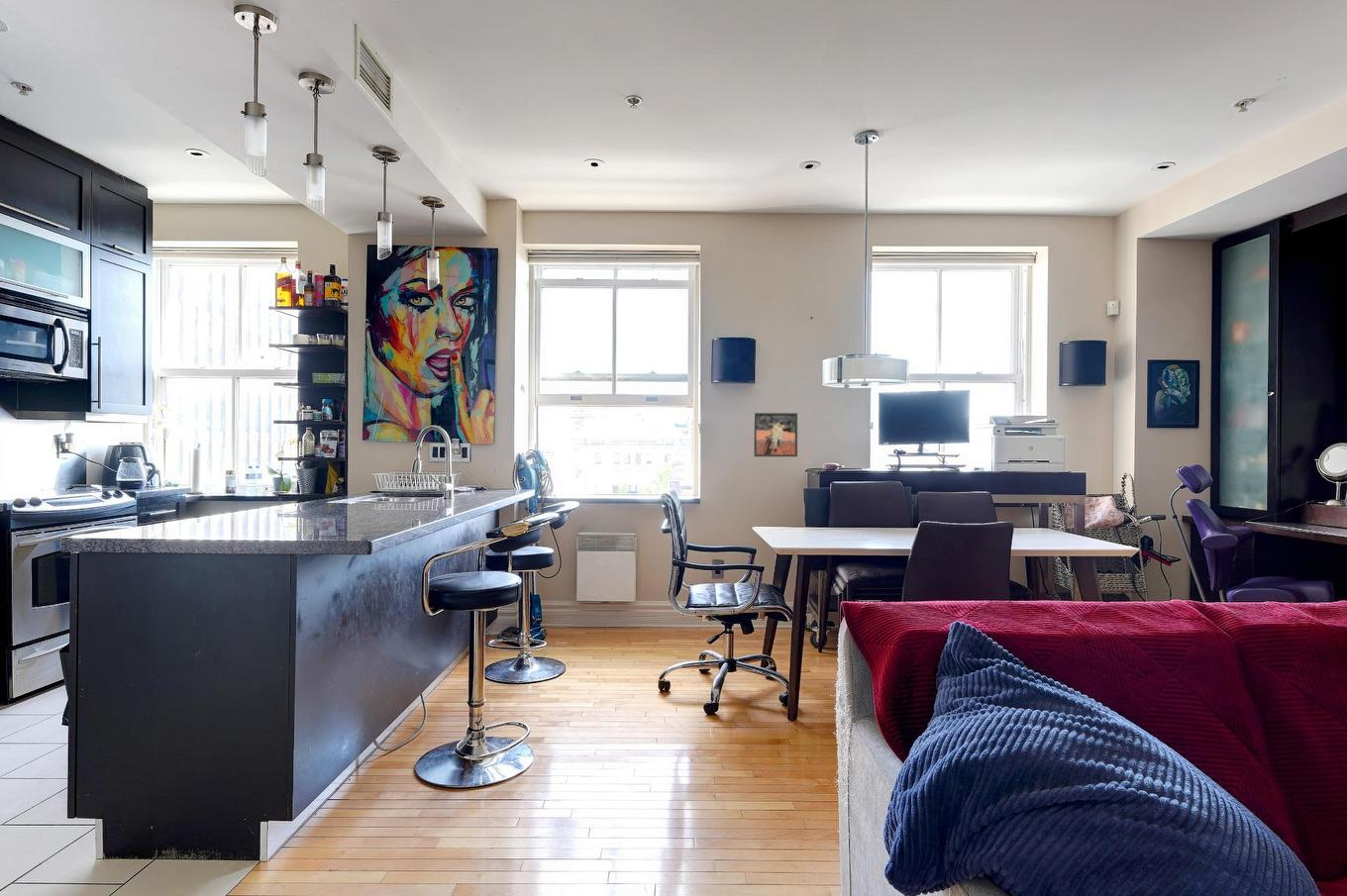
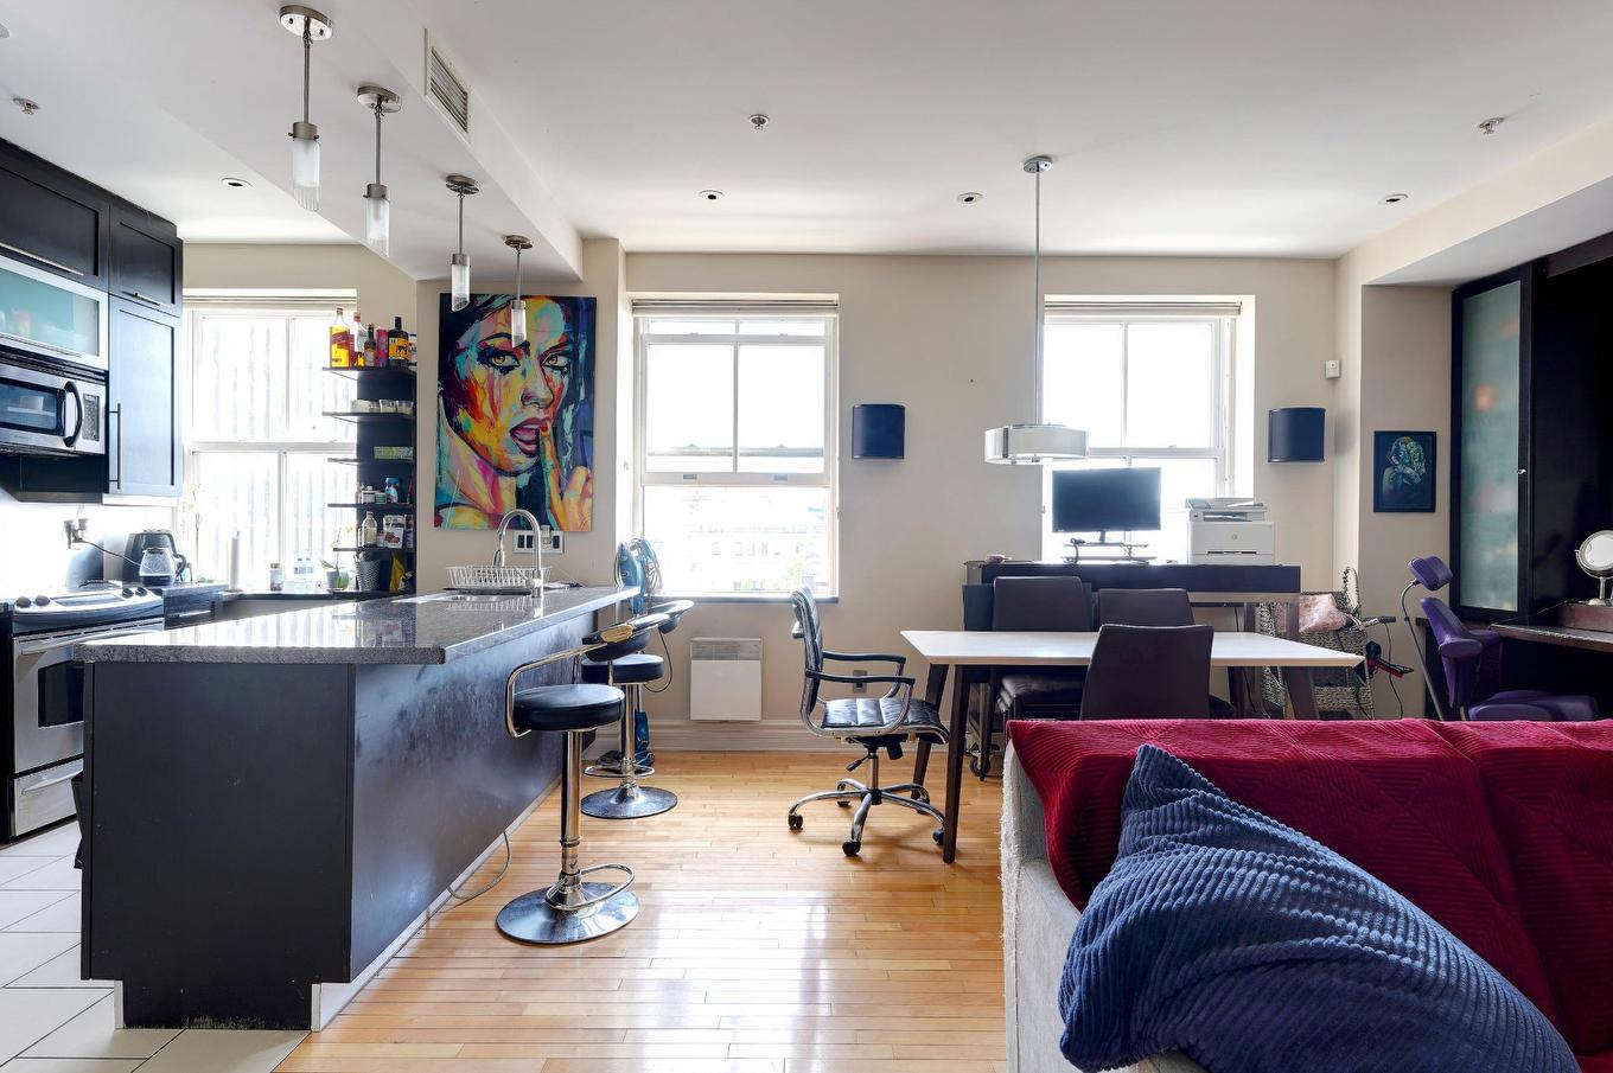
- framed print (776, 435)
